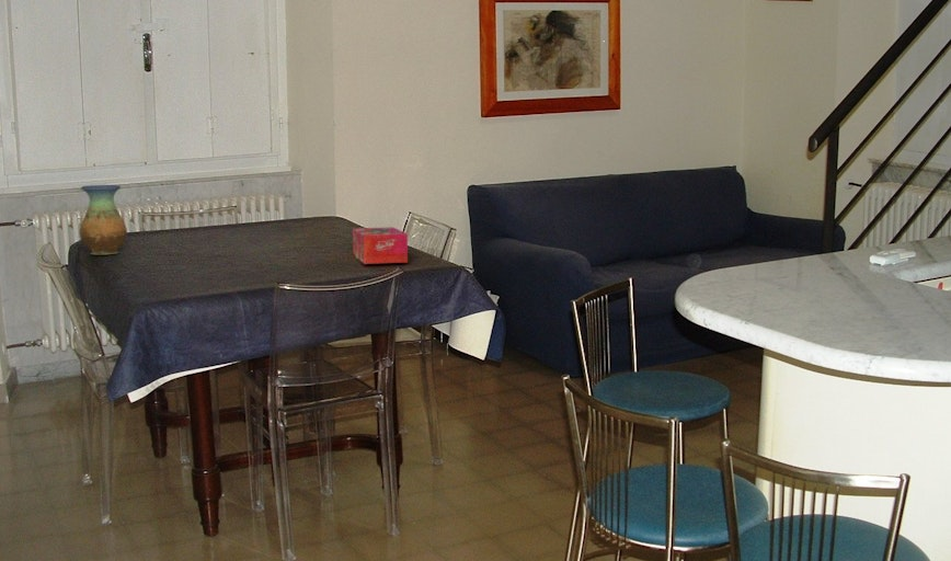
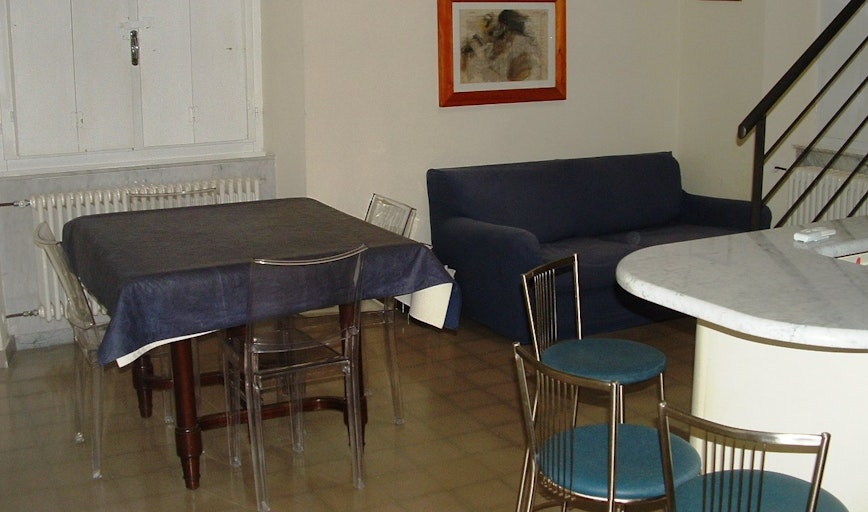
- vase (102, 219)
- tissue box (379, 244)
